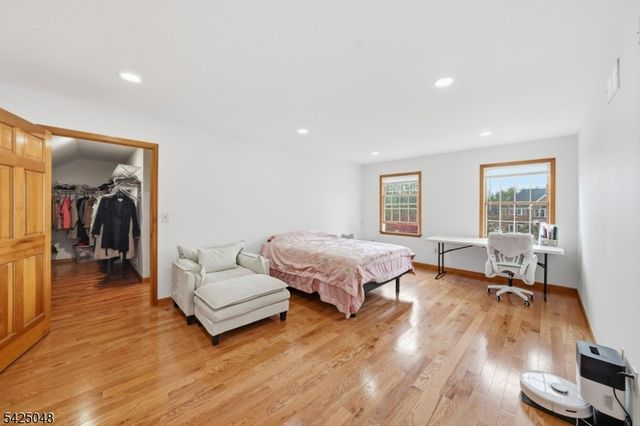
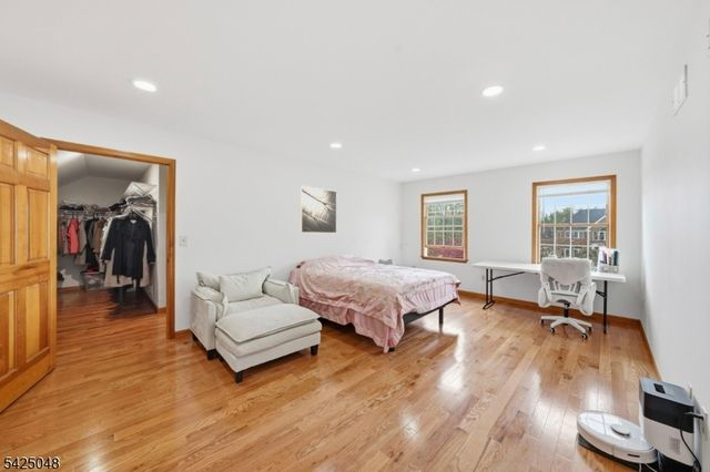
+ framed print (320, 211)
